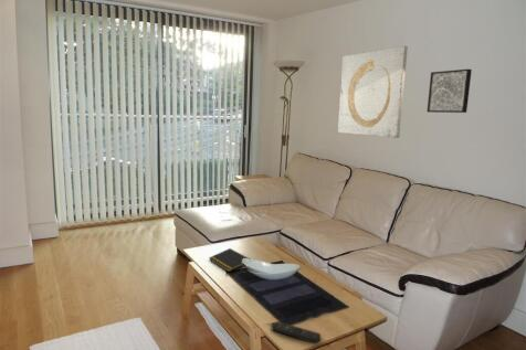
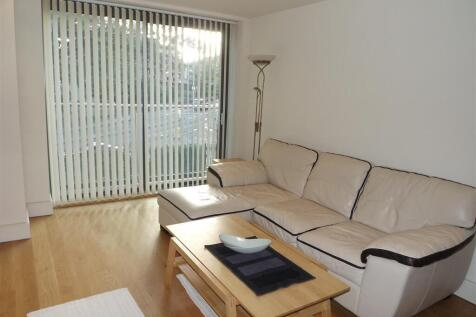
- notepad (229, 258)
- wall art (369, 94)
- remote control (295, 331)
- wall art (448, 92)
